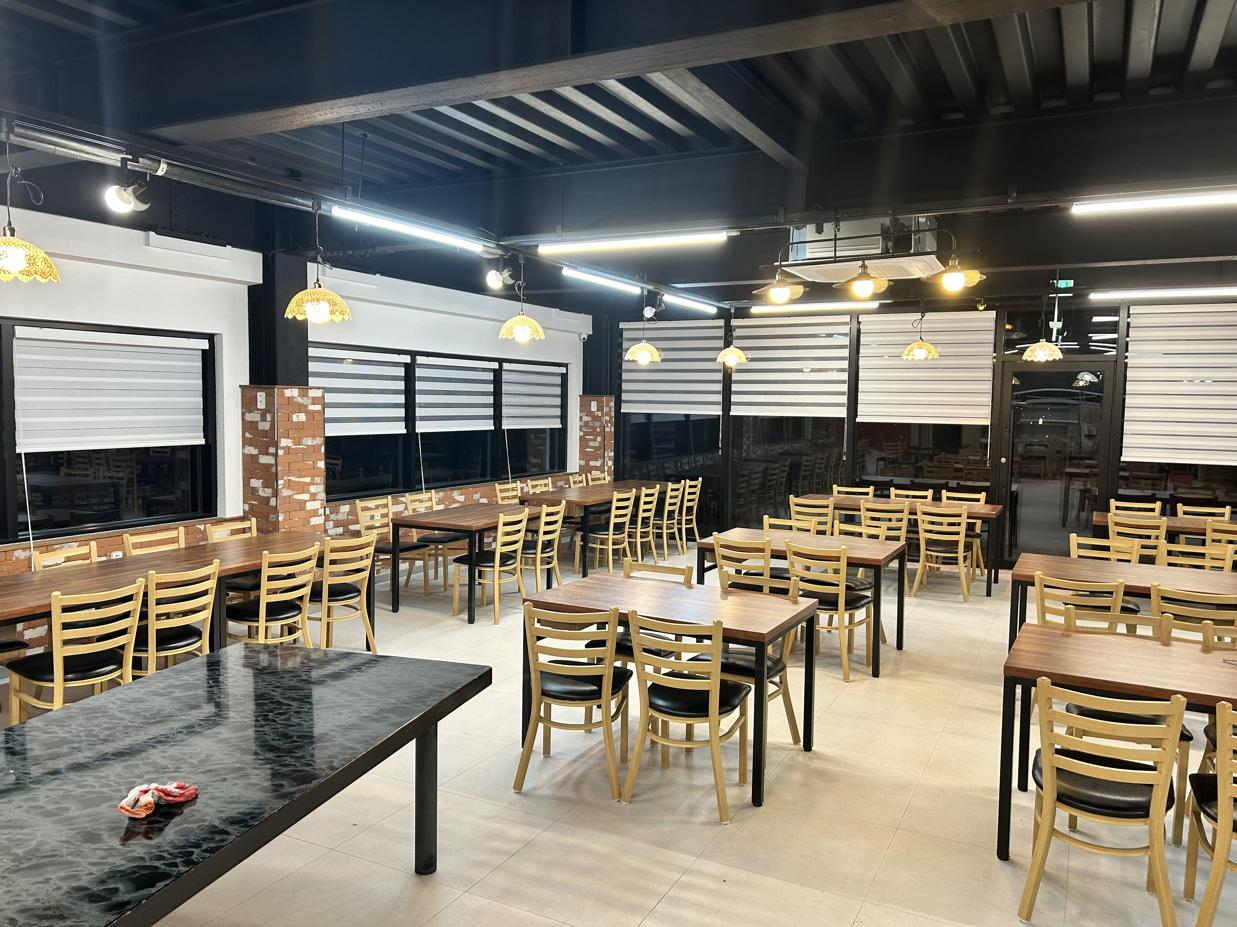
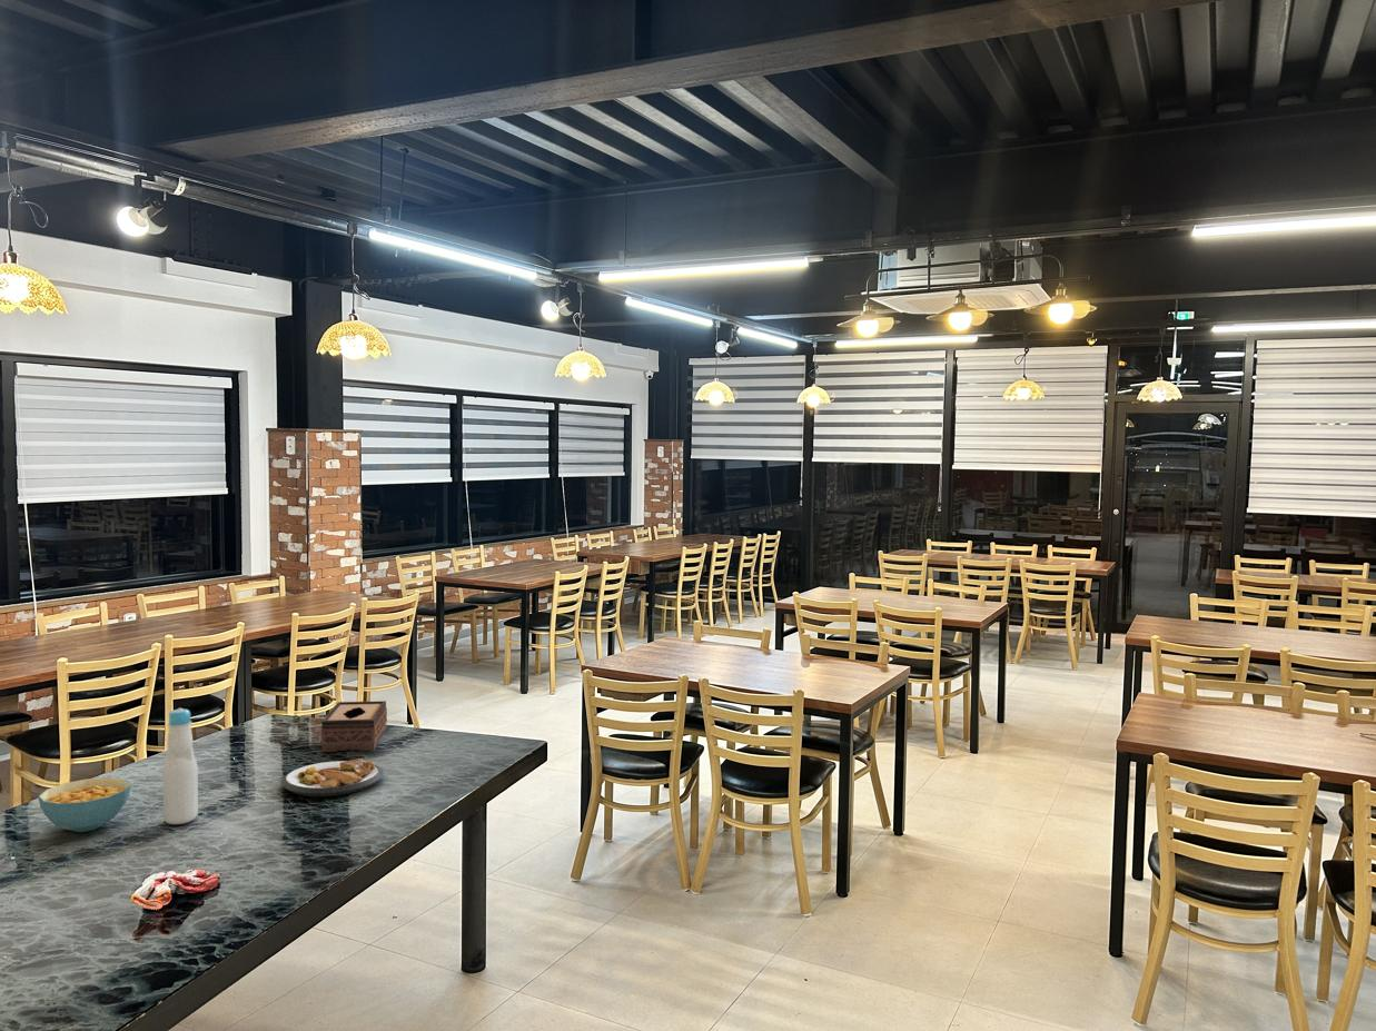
+ bottle (180, 764)
+ plate (333, 774)
+ cereal bowl (86, 809)
+ tissue box (355, 725)
